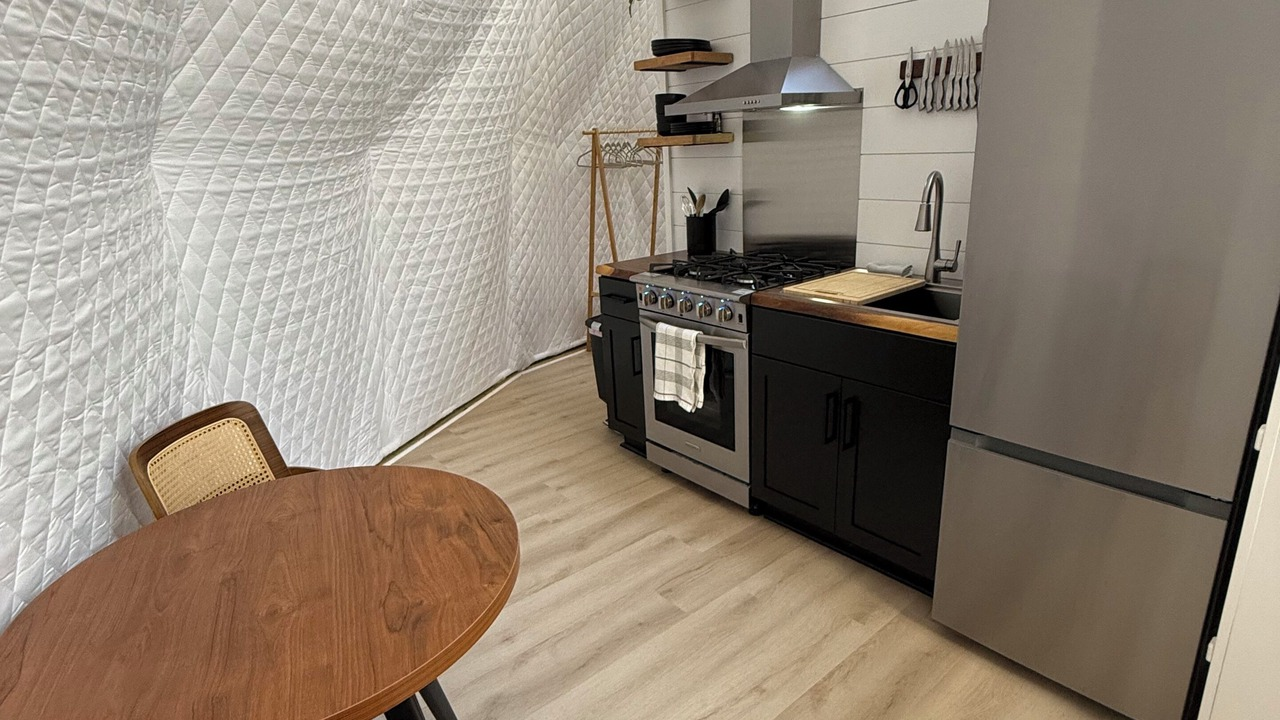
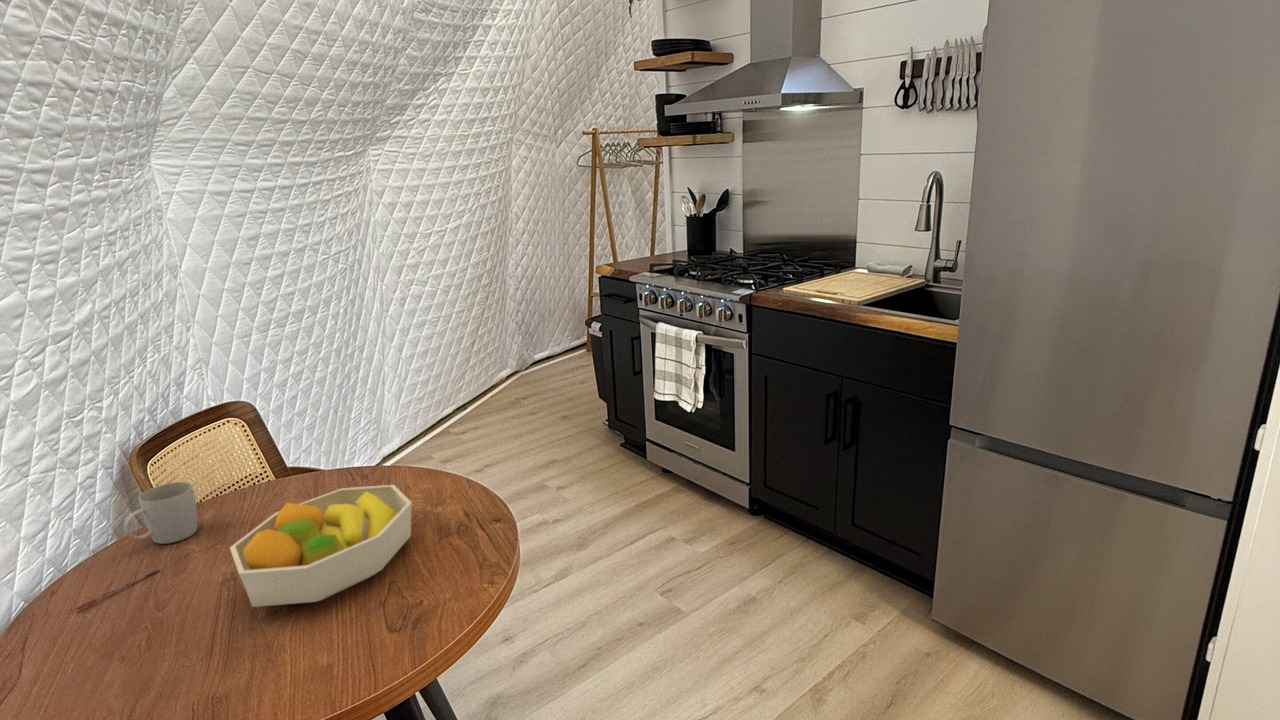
+ mug (161, 517)
+ fruit bowl (327, 536)
+ pen (119, 588)
